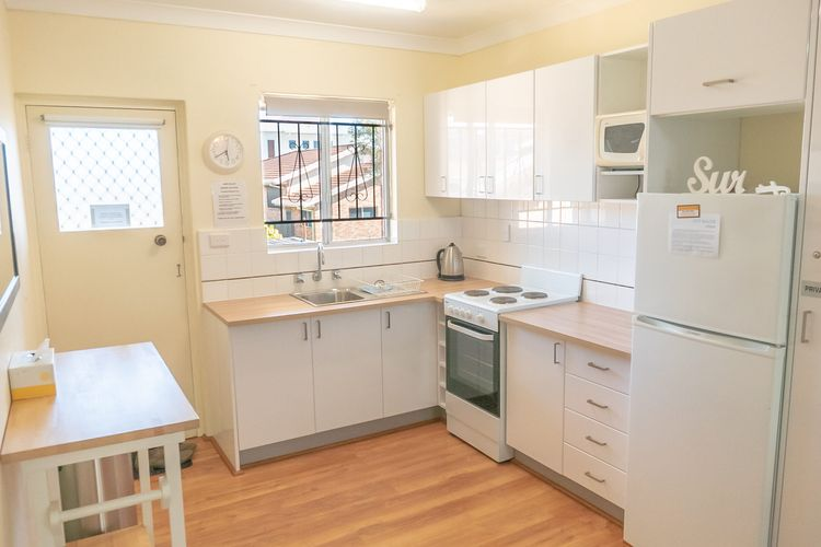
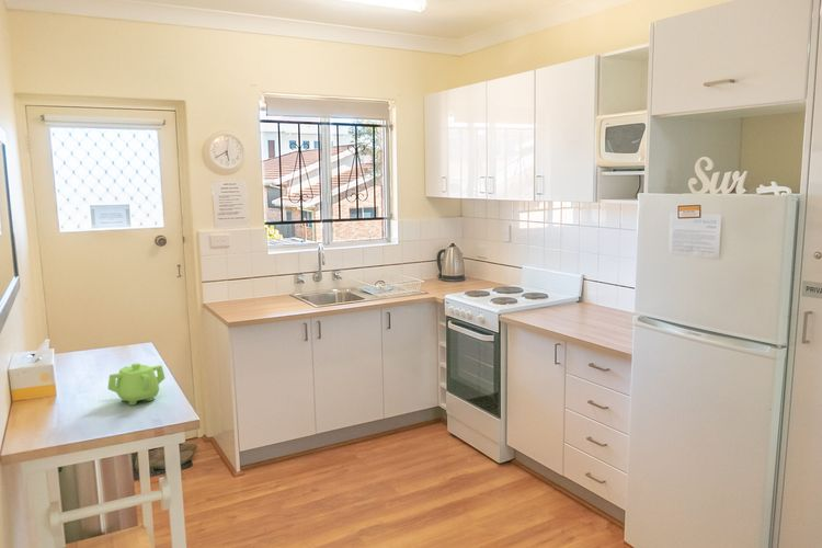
+ teapot (136, 381)
